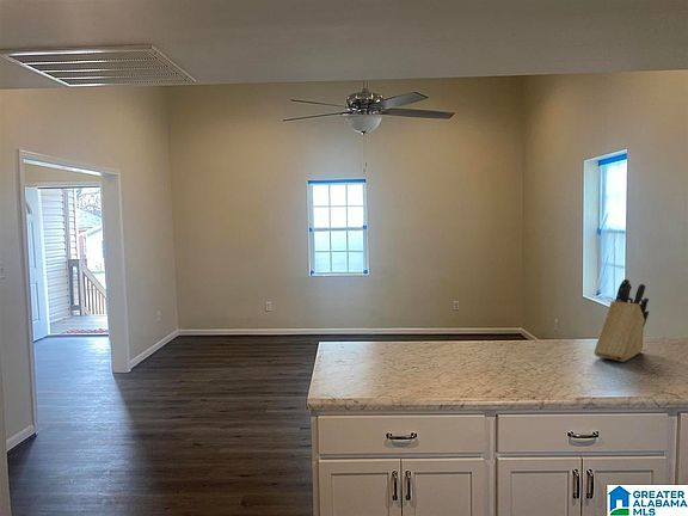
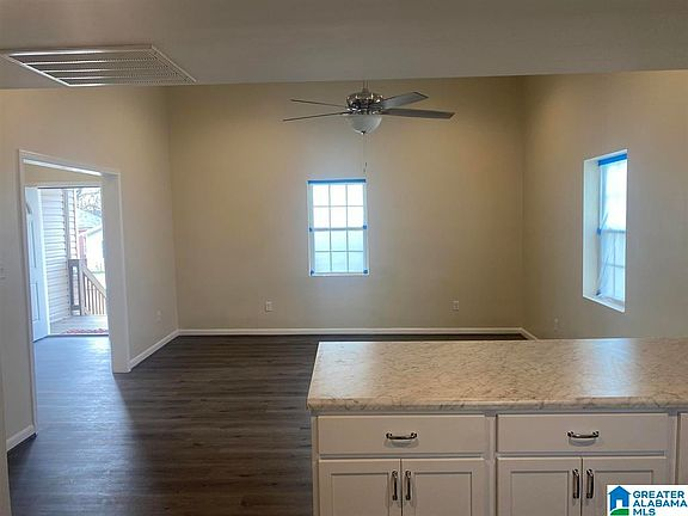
- knife block (622, 317)
